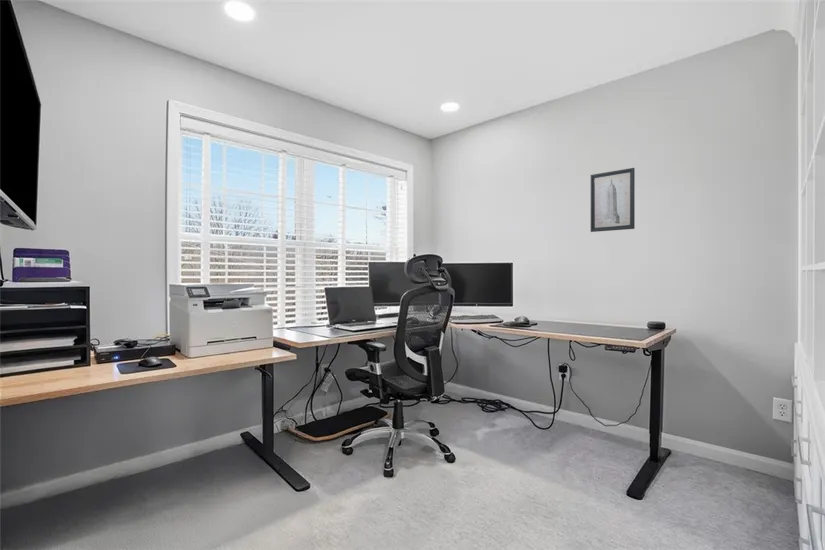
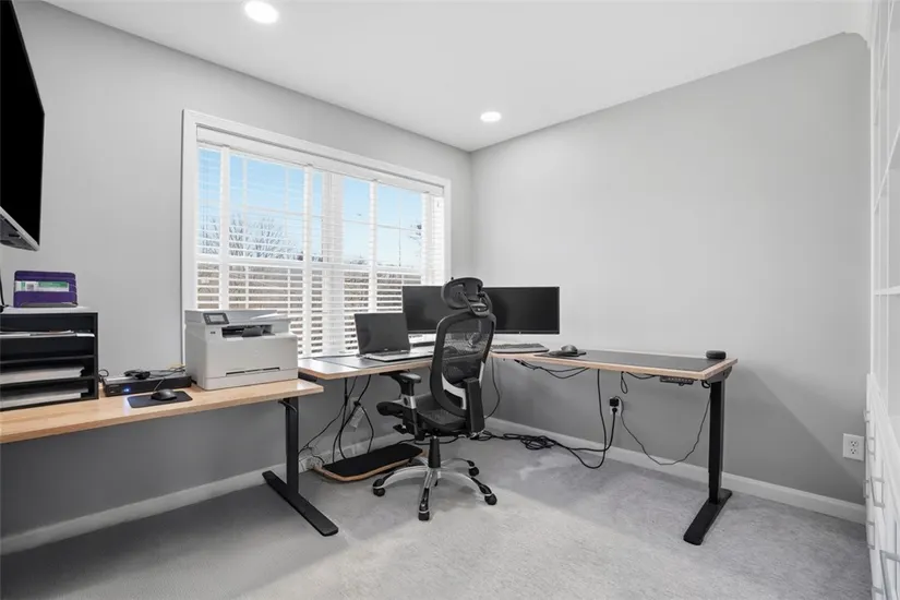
- wall art (611, 200)
